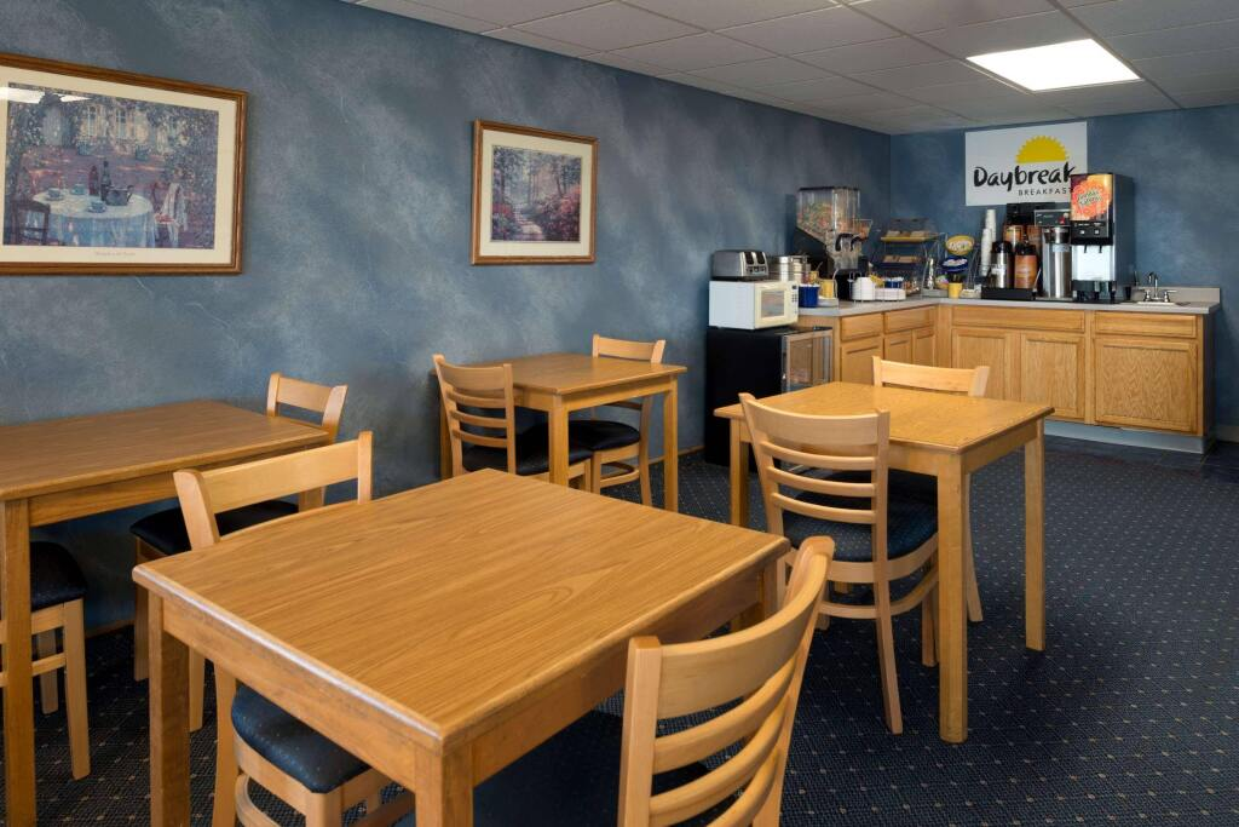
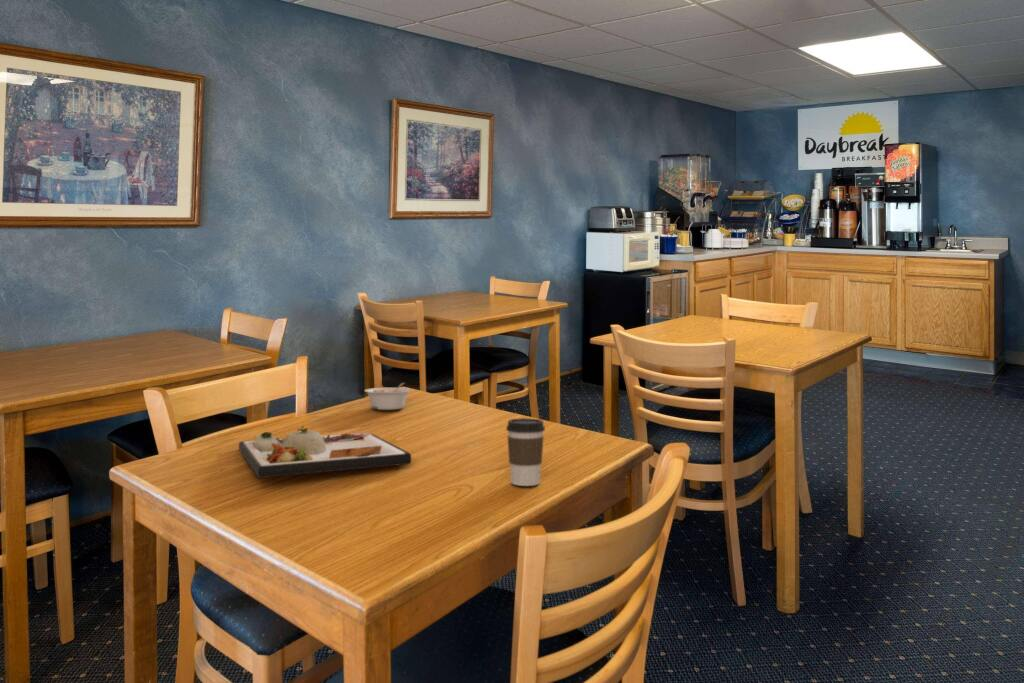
+ dinner plate (321, 441)
+ legume (387, 396)
+ coffee cup (525, 451)
